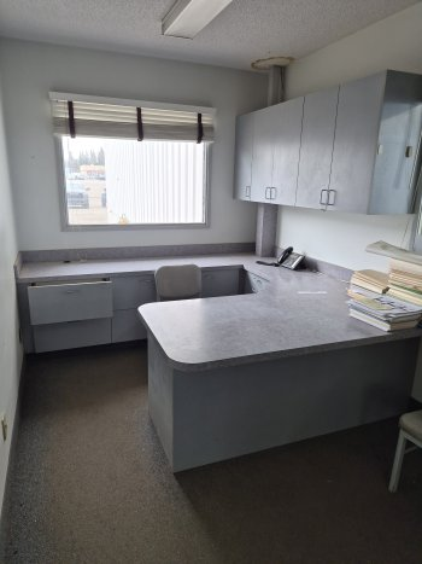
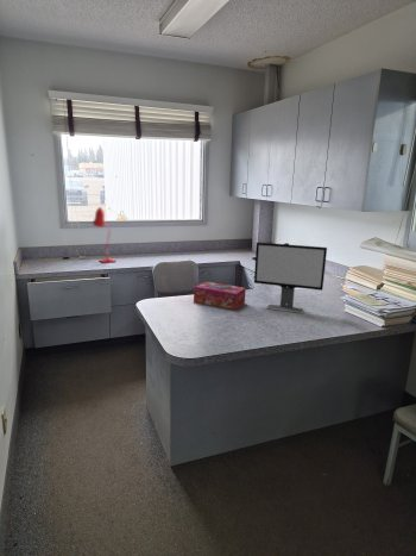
+ computer monitor (288, 277)
+ desk lamp (108, 232)
+ tissue box (219, 294)
